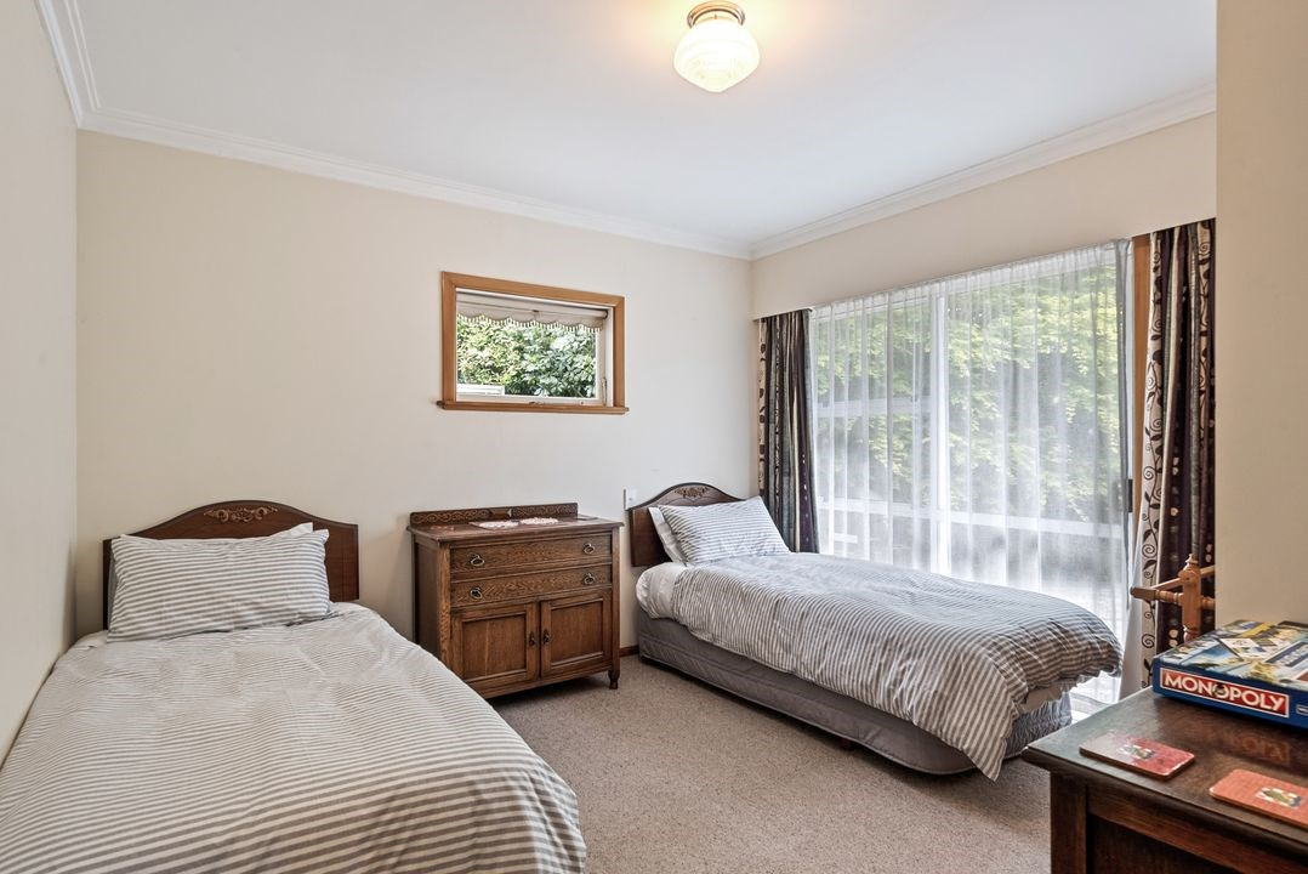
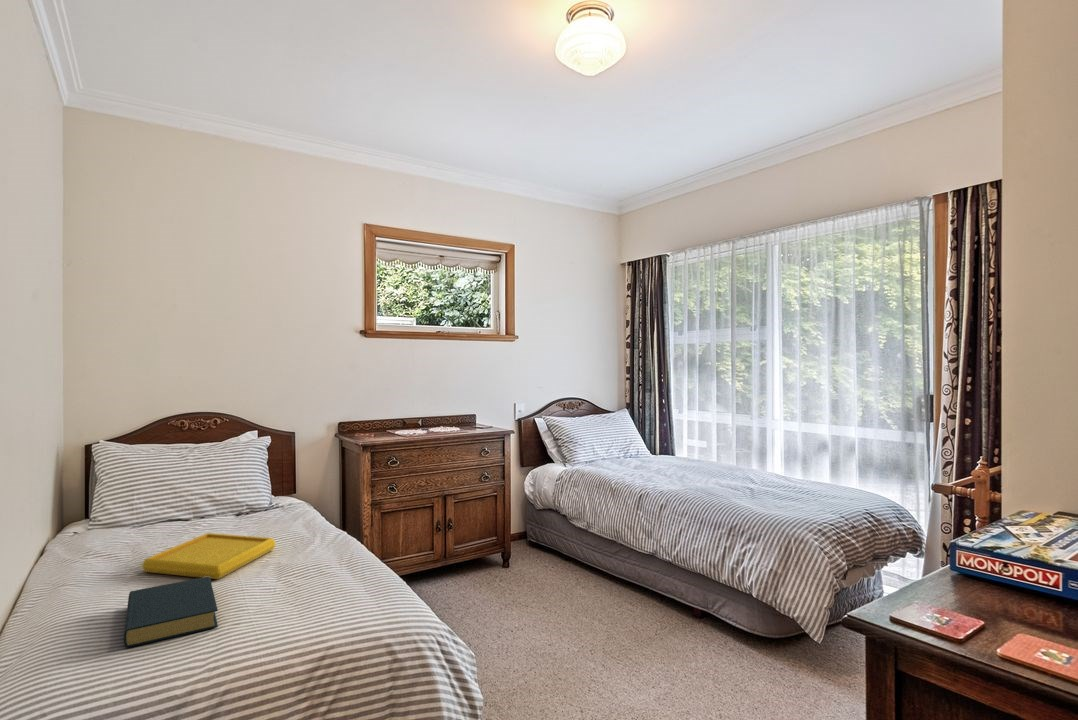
+ hardback book (171, 608)
+ serving tray (212, 554)
